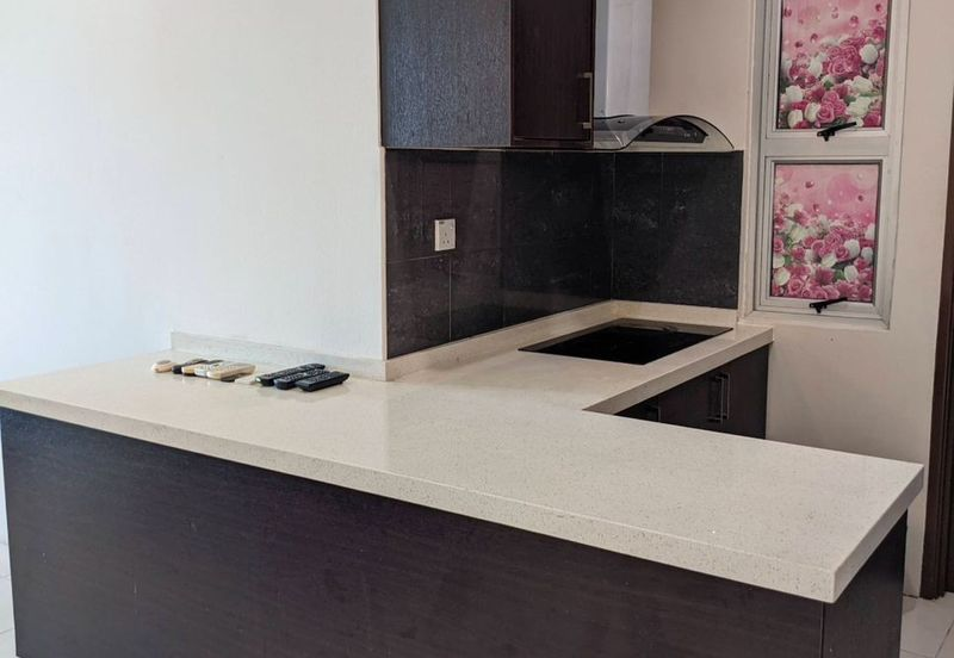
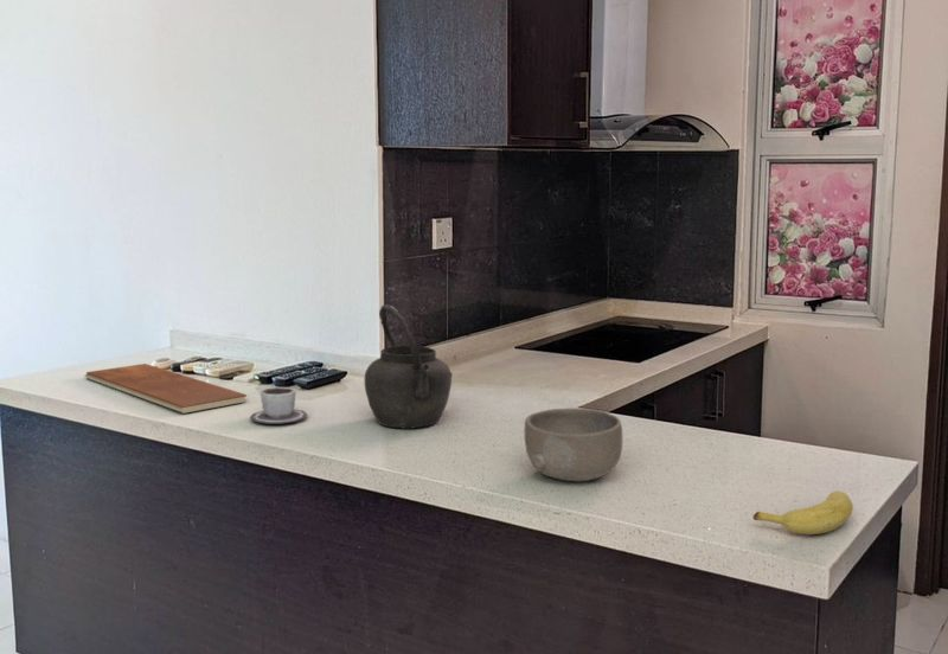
+ chopping board (161, 385)
+ banana (812, 509)
+ bowl (572, 445)
+ cup (278, 404)
+ kettle (406, 365)
